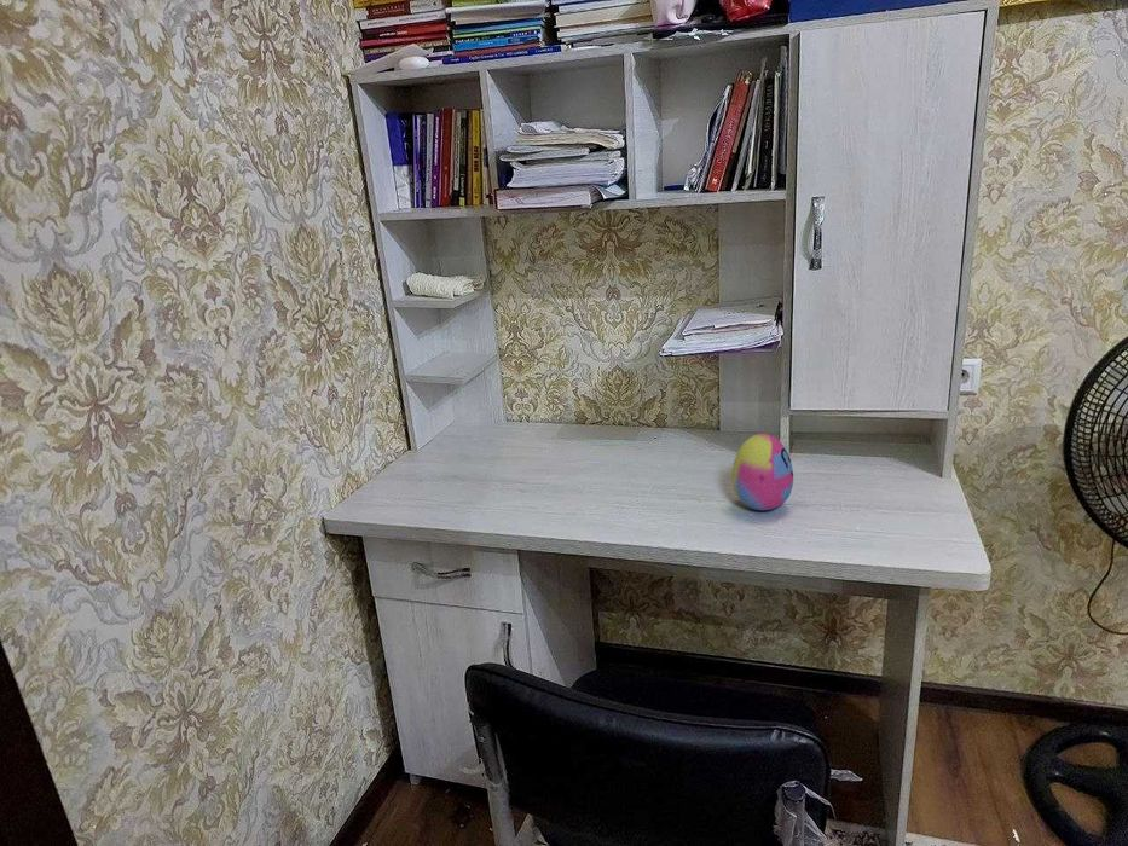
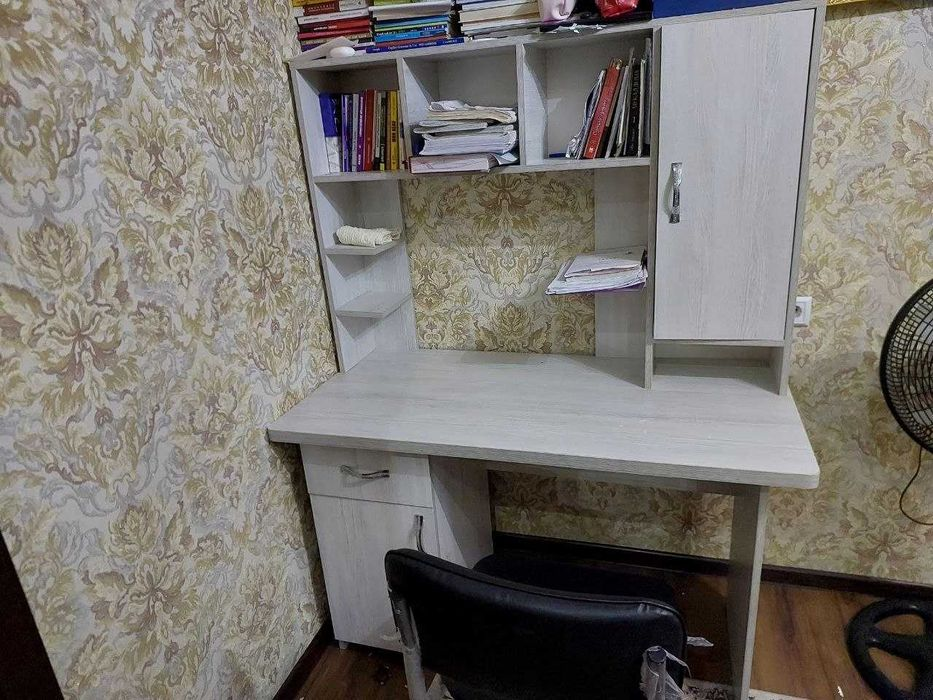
- decorative egg (762, 471)
